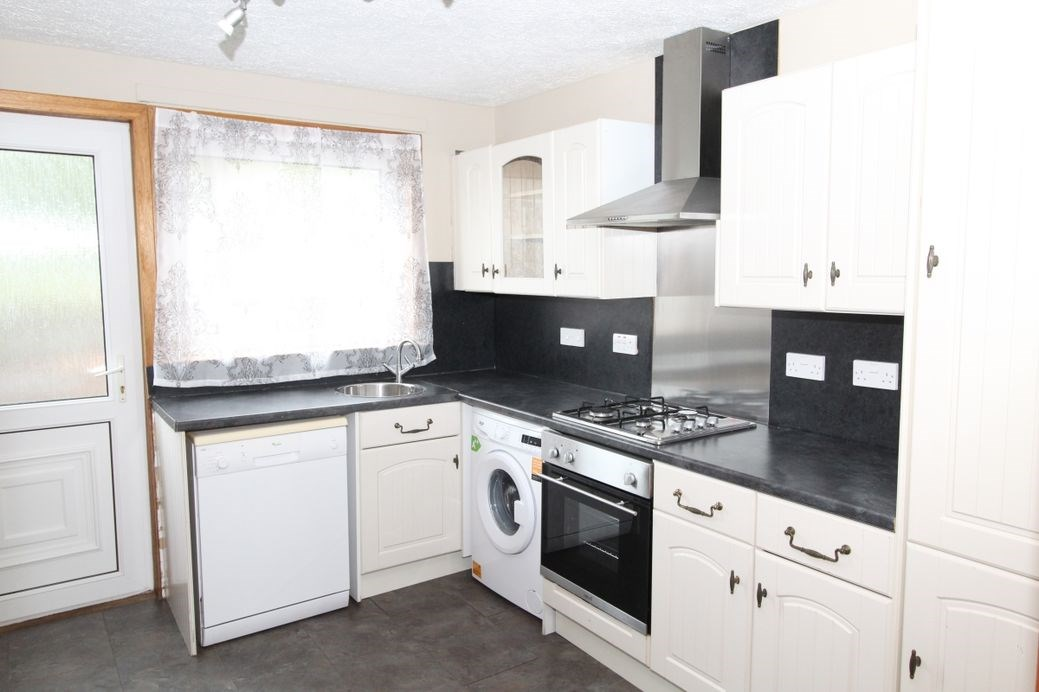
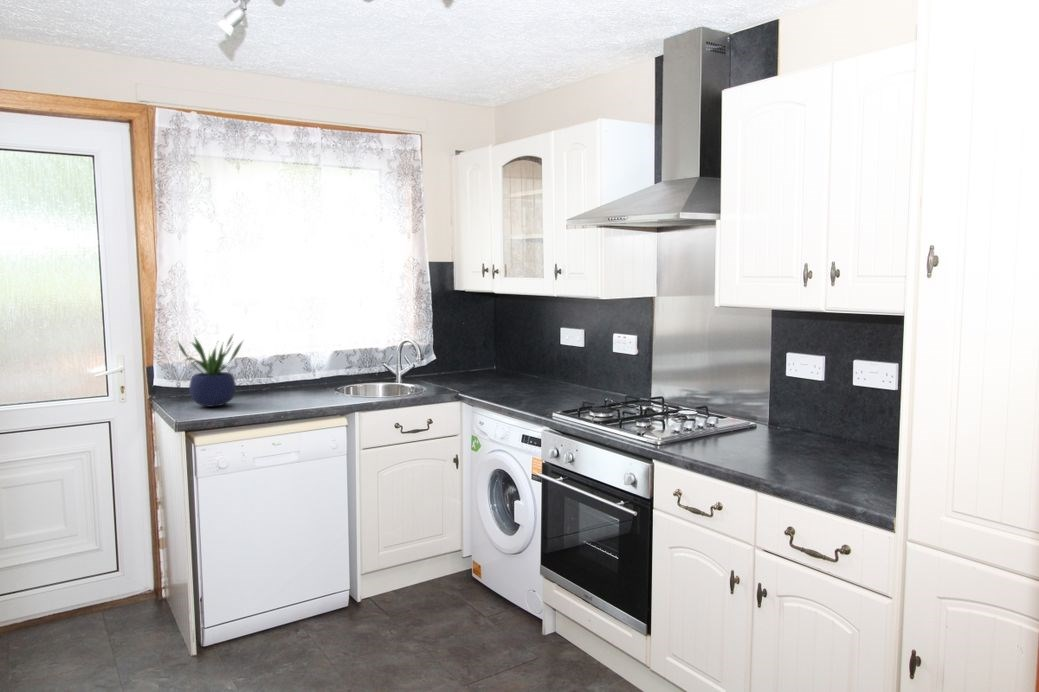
+ potted plant (214, 370)
